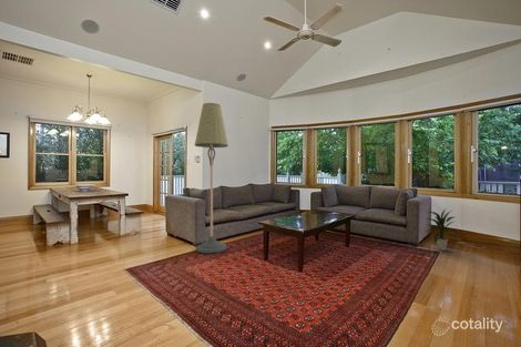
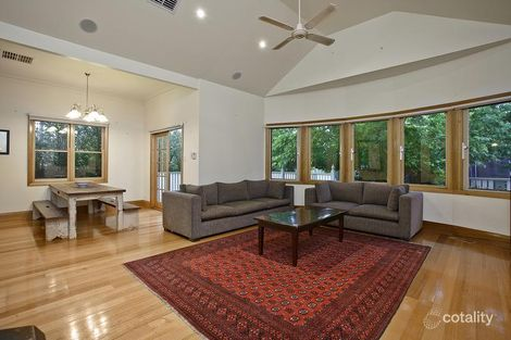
- indoor plant (441, 228)
- floor lamp (211, 176)
